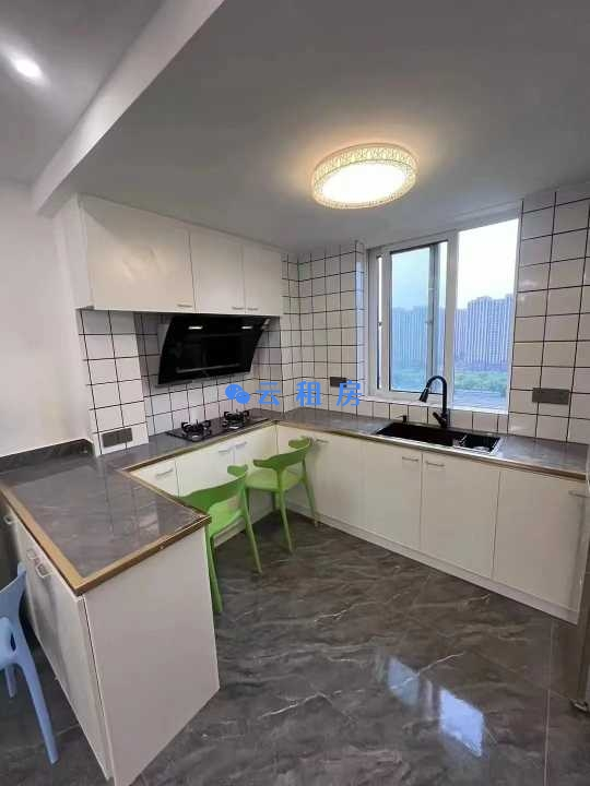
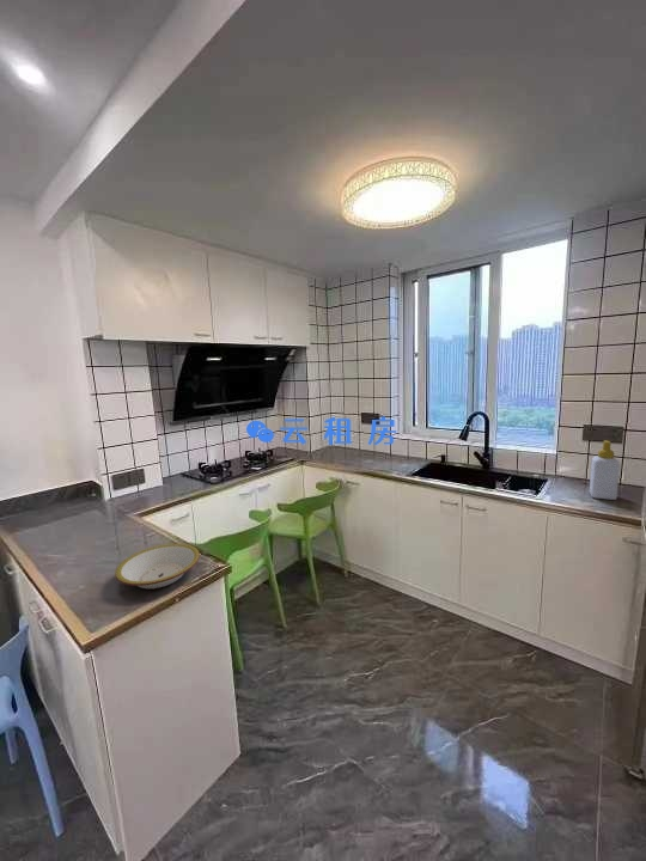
+ soap bottle (604, 469)
+ bowl (159, 568)
